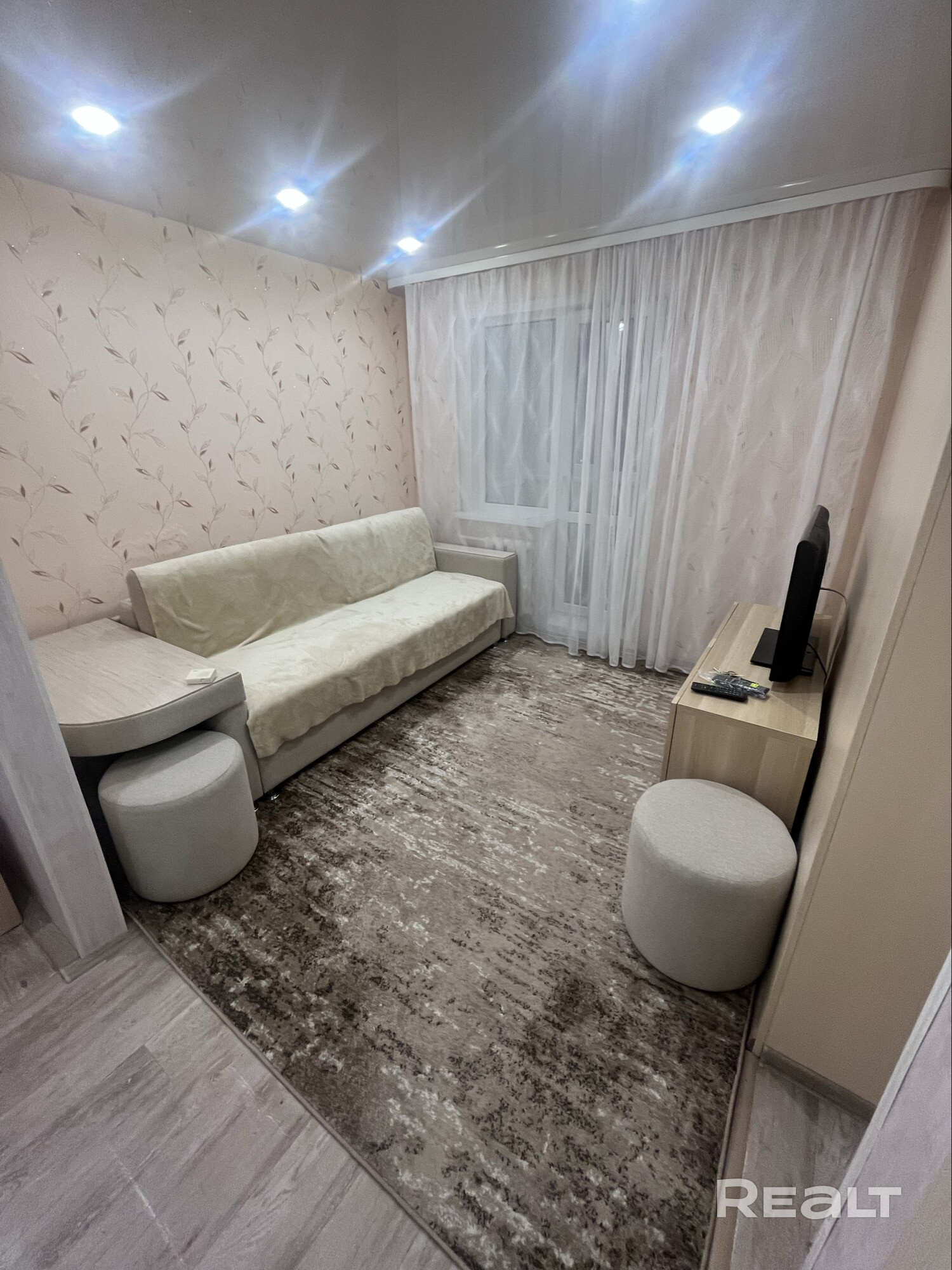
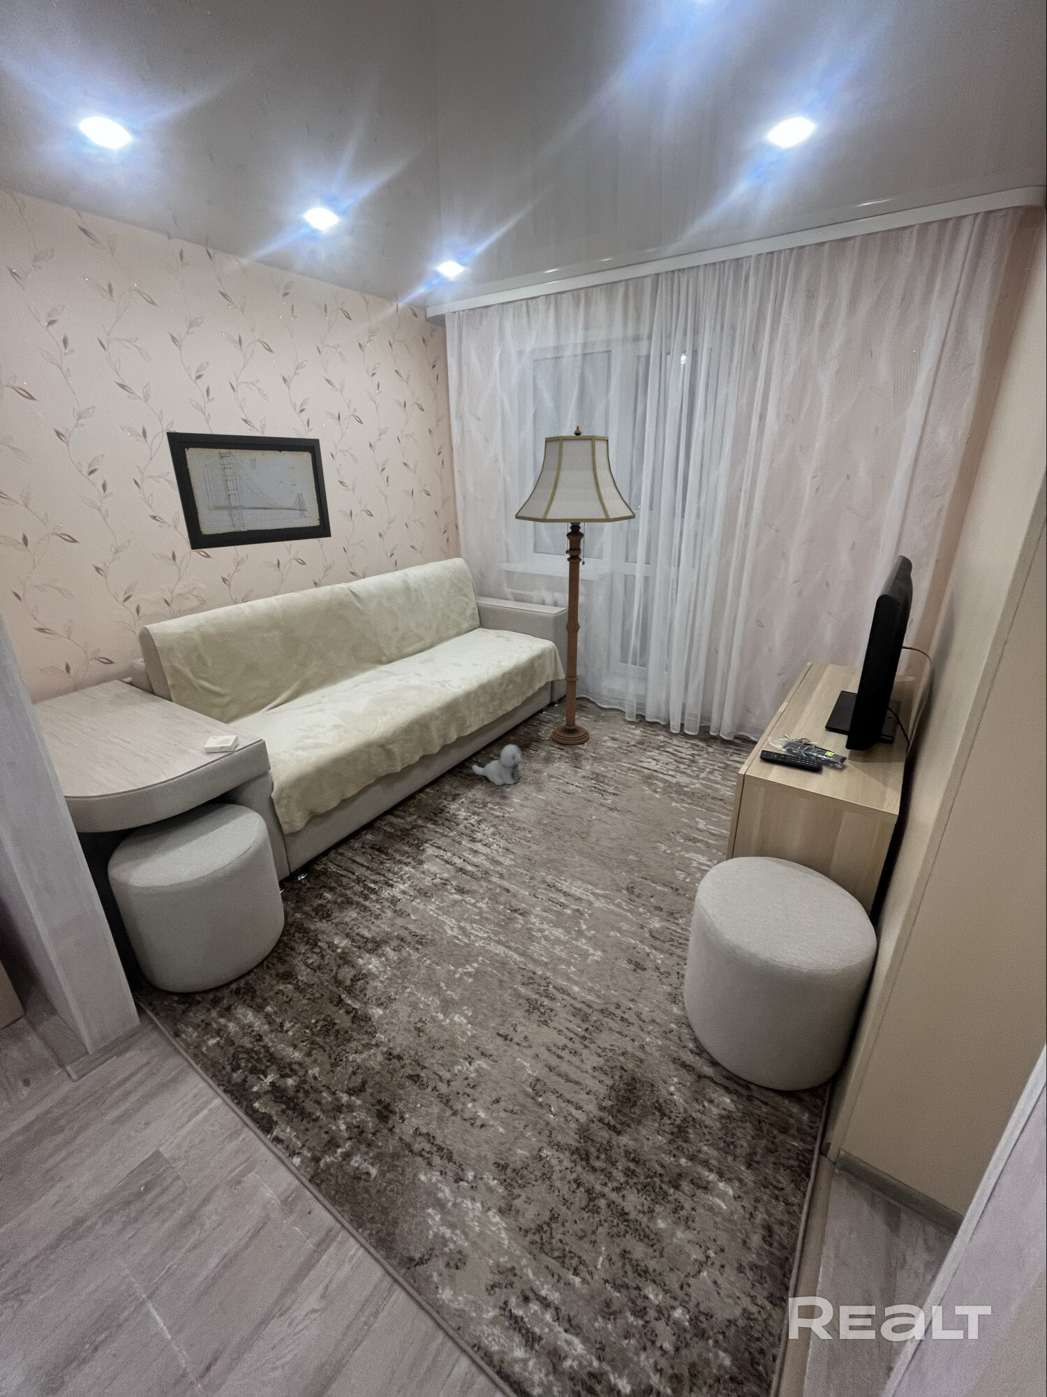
+ floor lamp (572, 596)
+ plush toy (498, 761)
+ wall art (258, 491)
